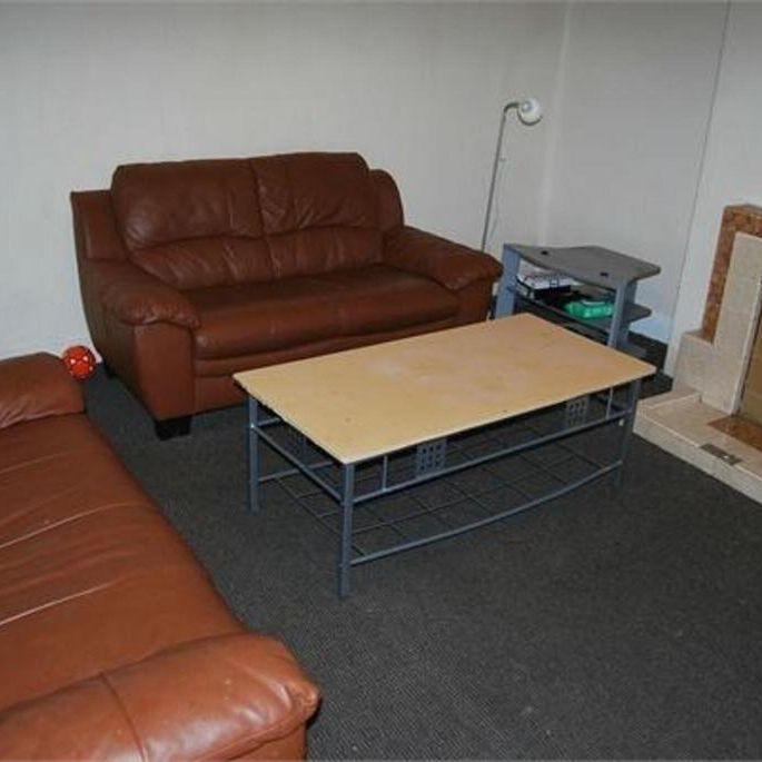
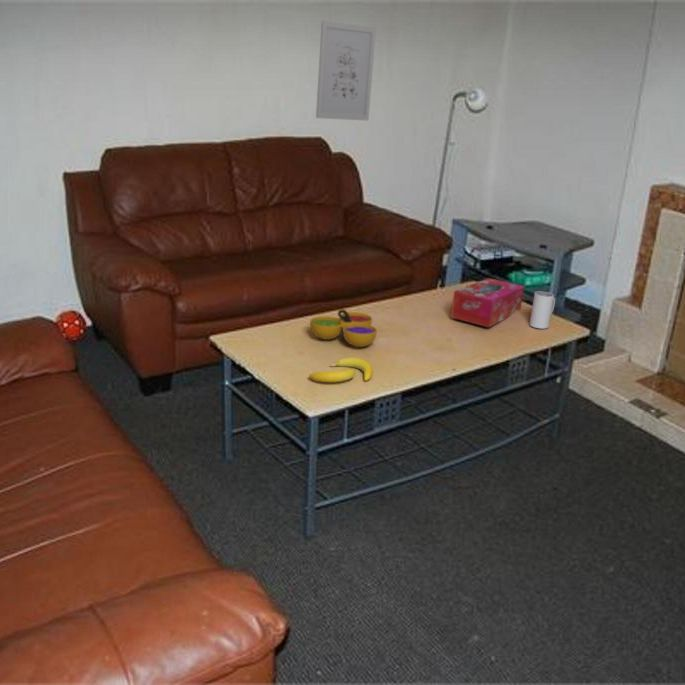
+ decorative bowl (349, 323)
+ mug (544, 309)
+ wall art (345, 73)
+ tissue box (488, 301)
+ banana (341, 370)
